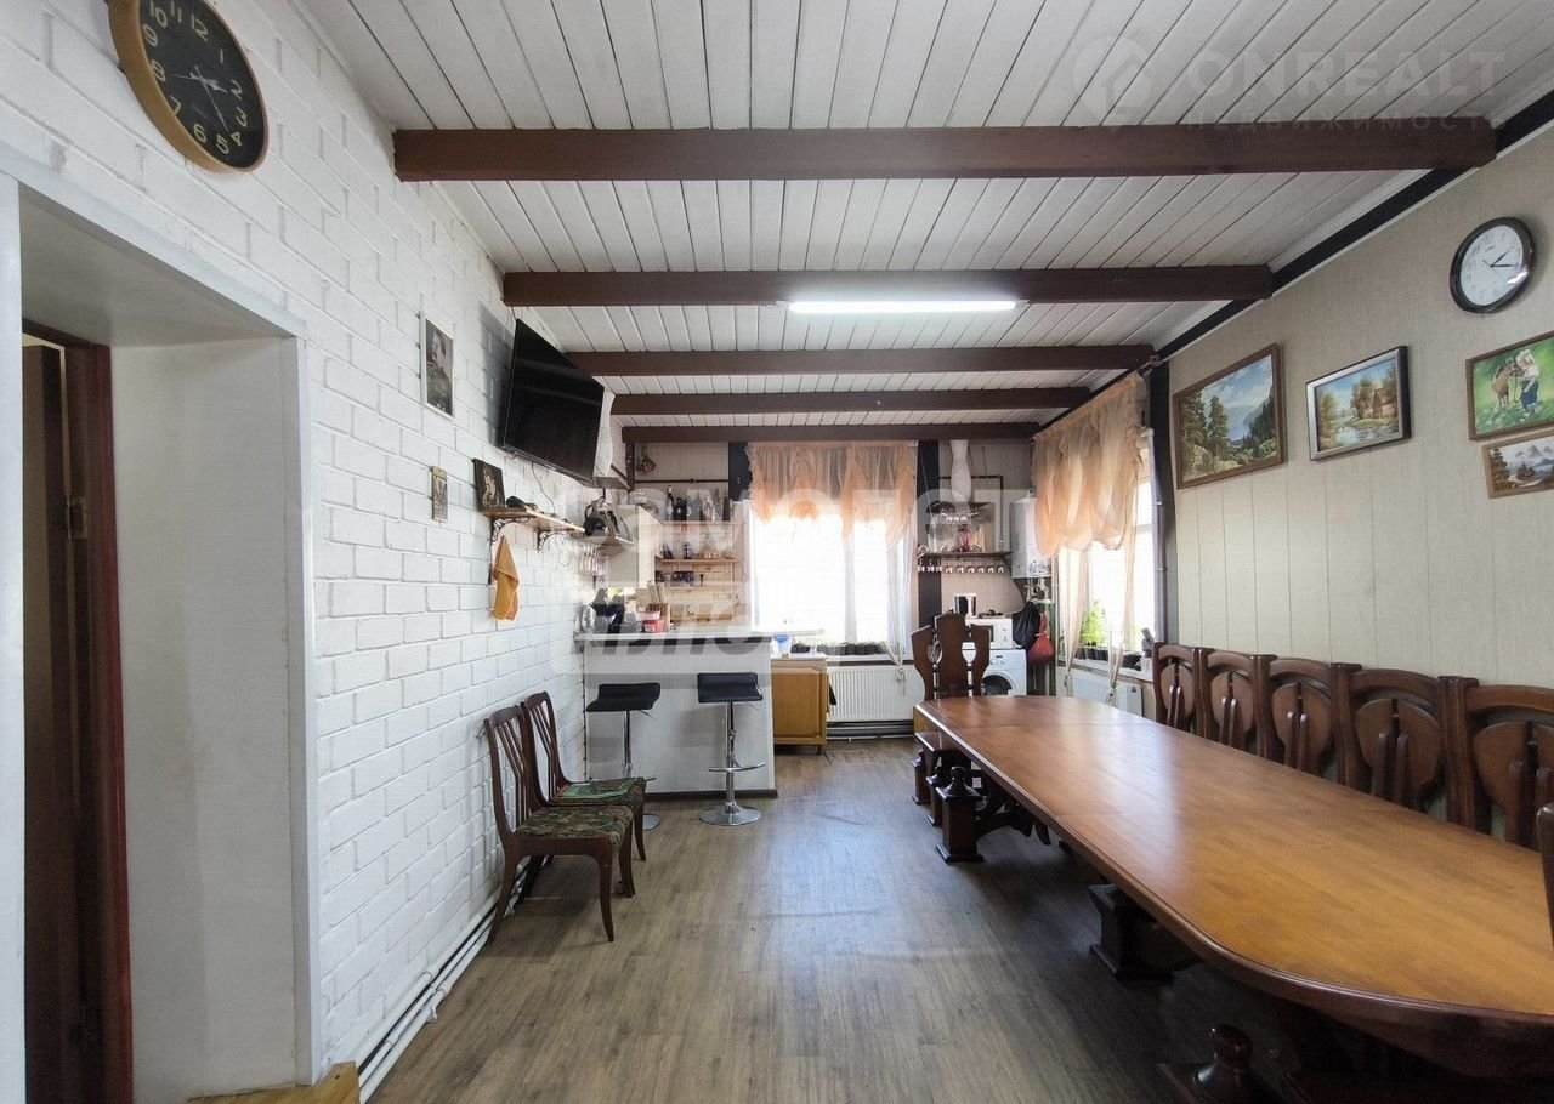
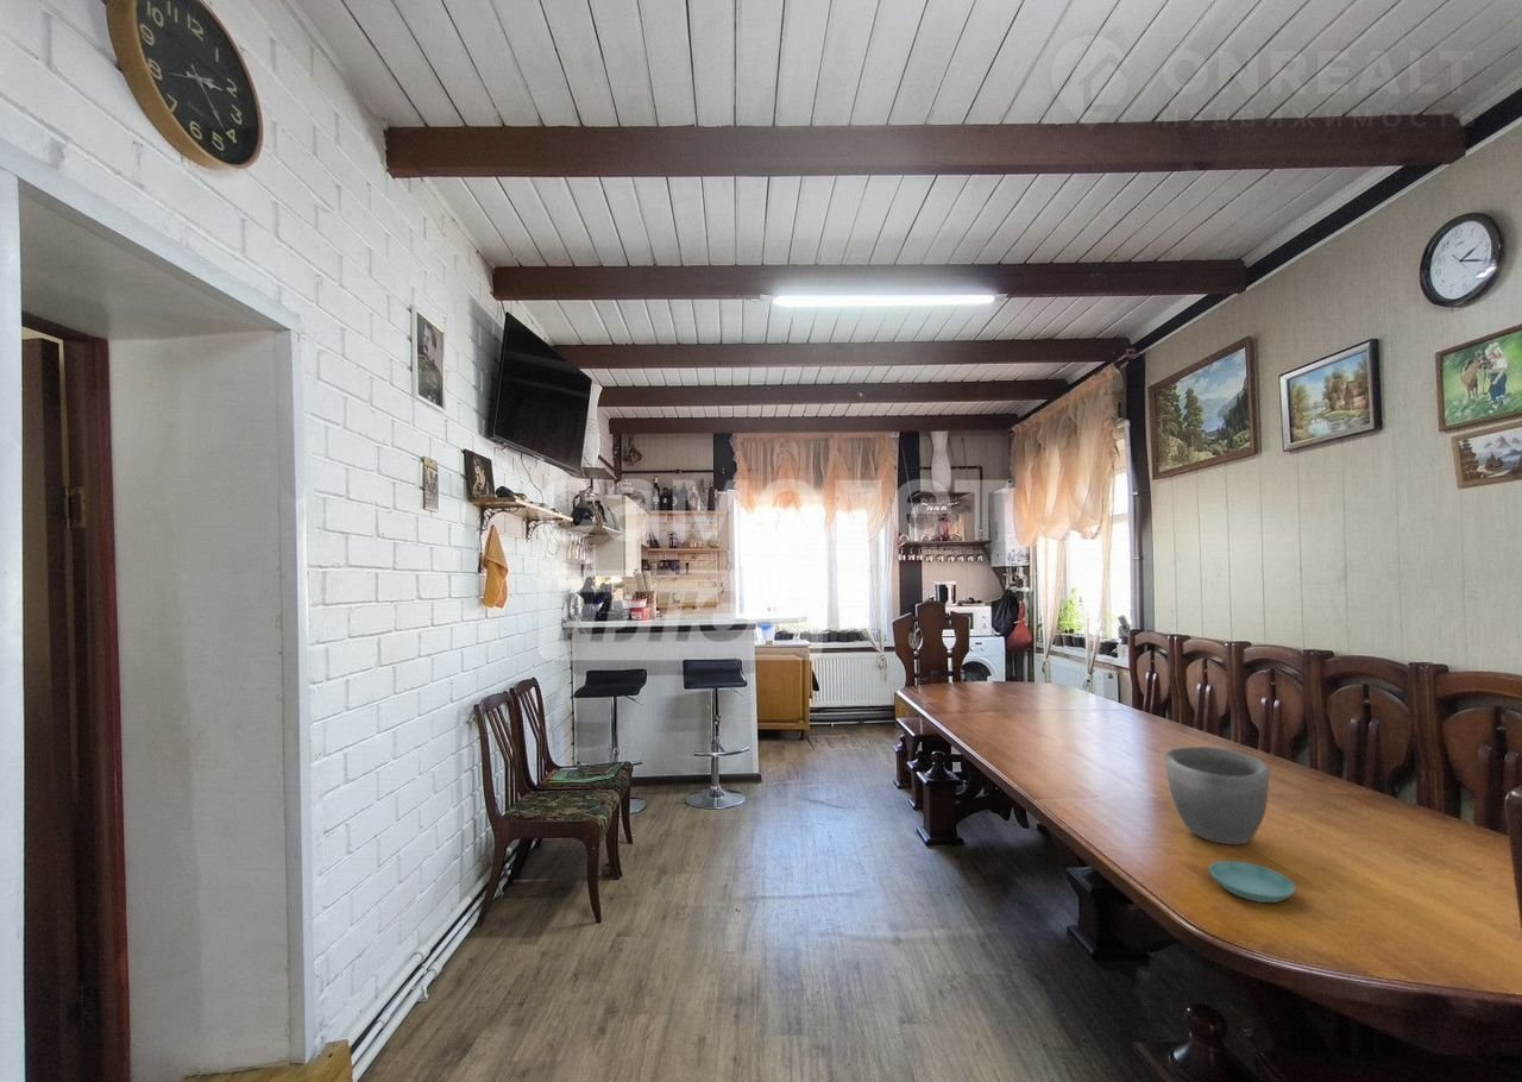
+ saucer (1251, 882)
+ bowl (1216, 797)
